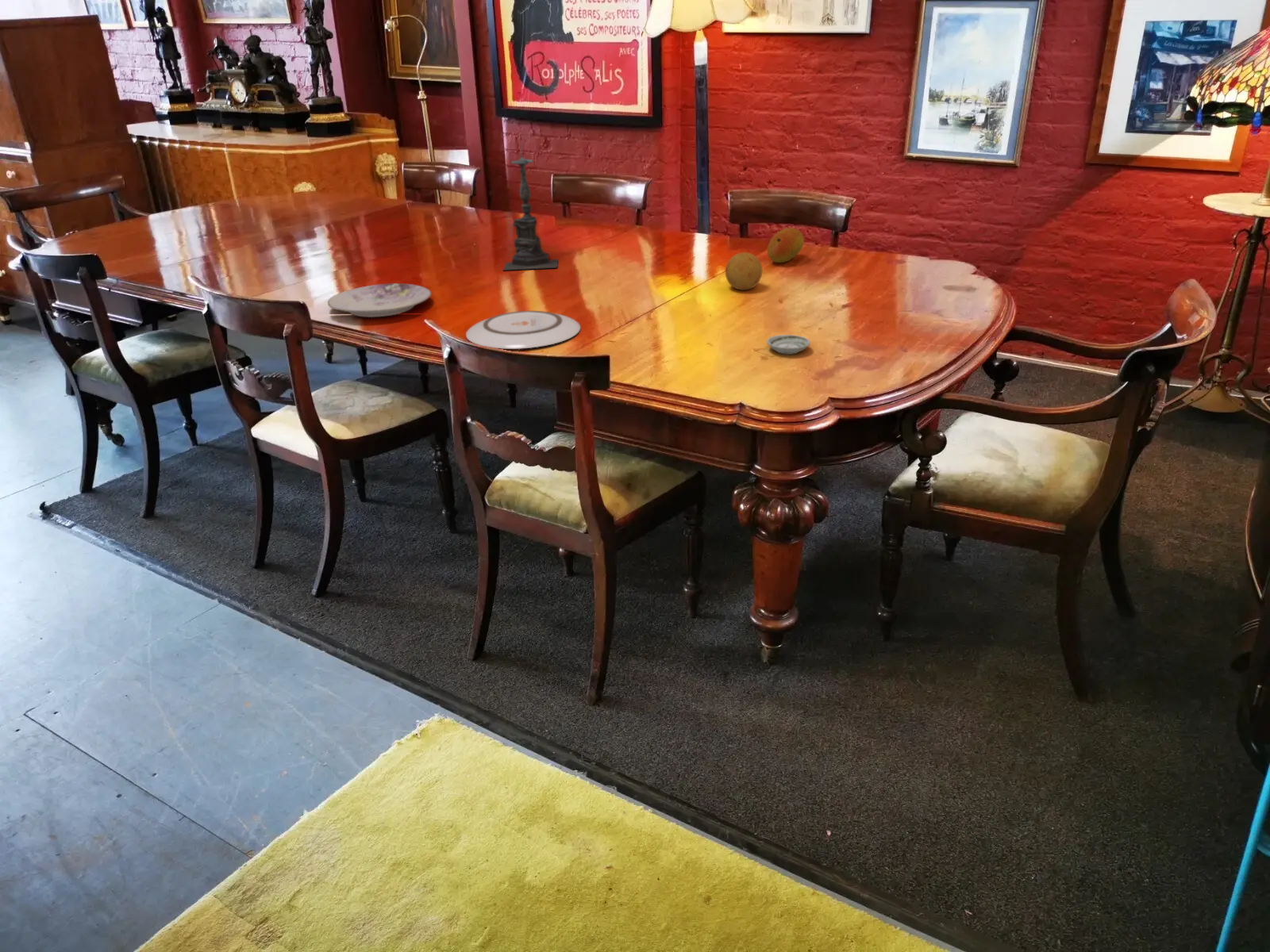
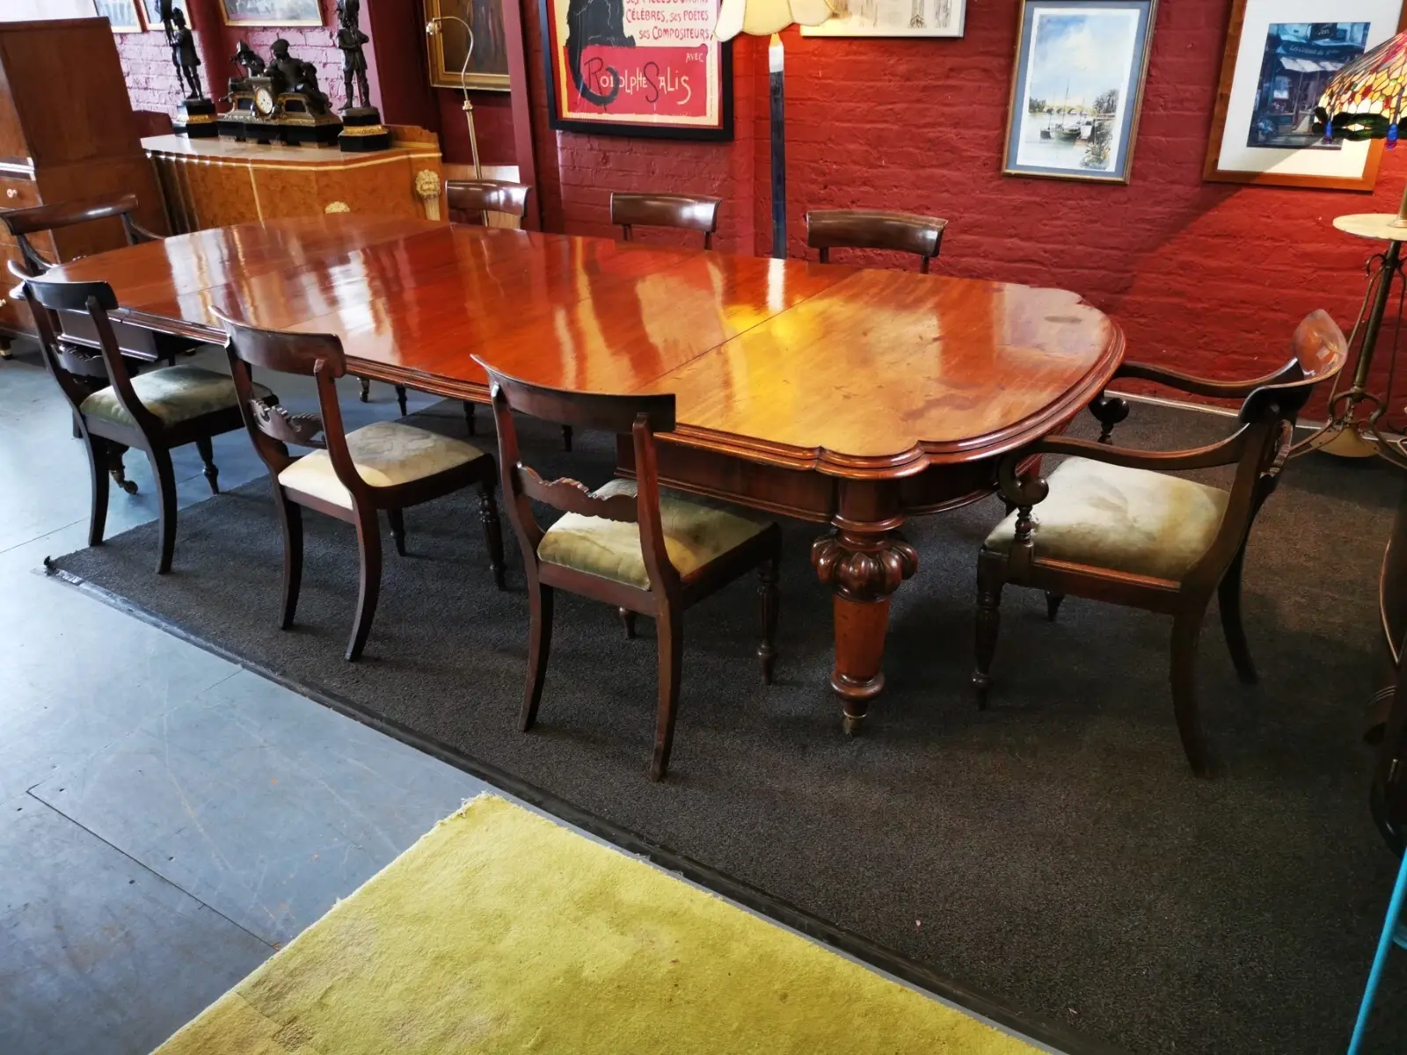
- candle holder (527, 204)
- fruit (744, 271)
- fruit (787, 244)
- saucer (787, 346)
- plate (523, 326)
- plate (380, 302)
